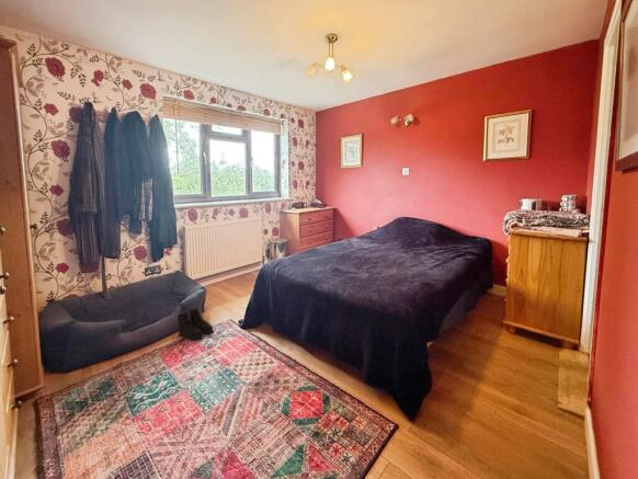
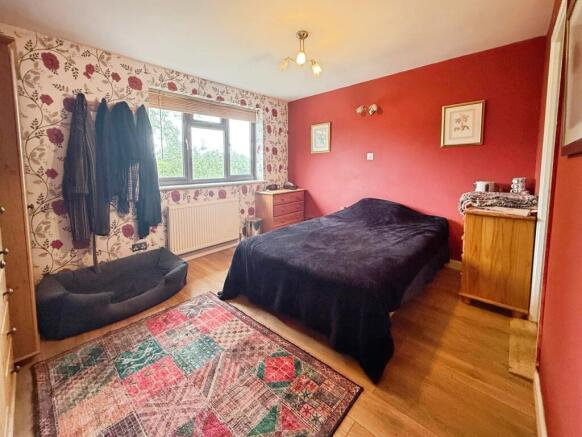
- boots (195, 321)
